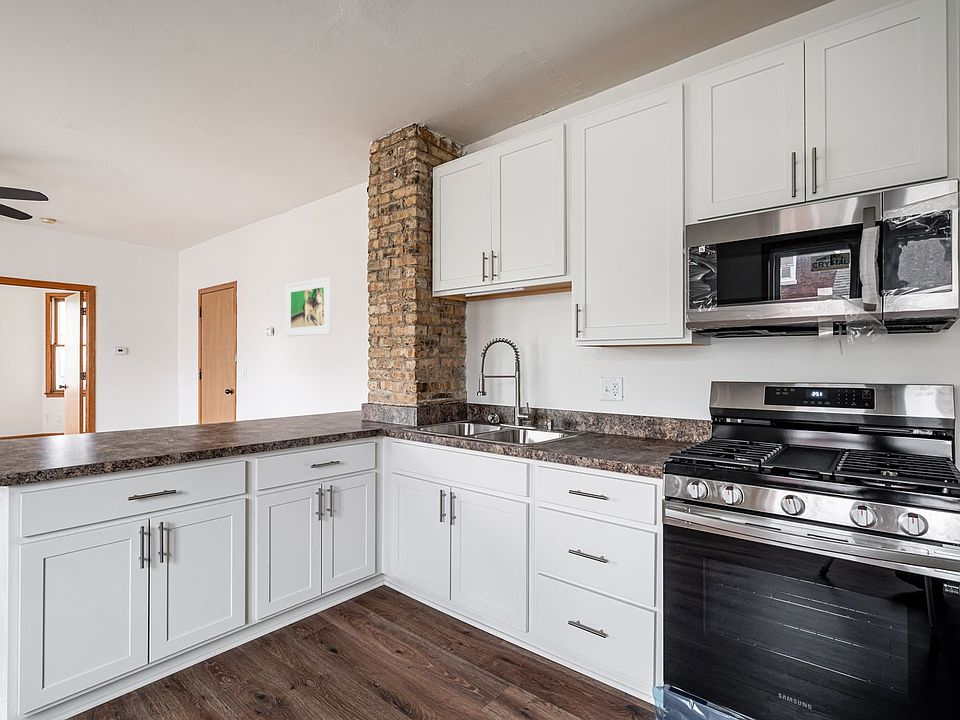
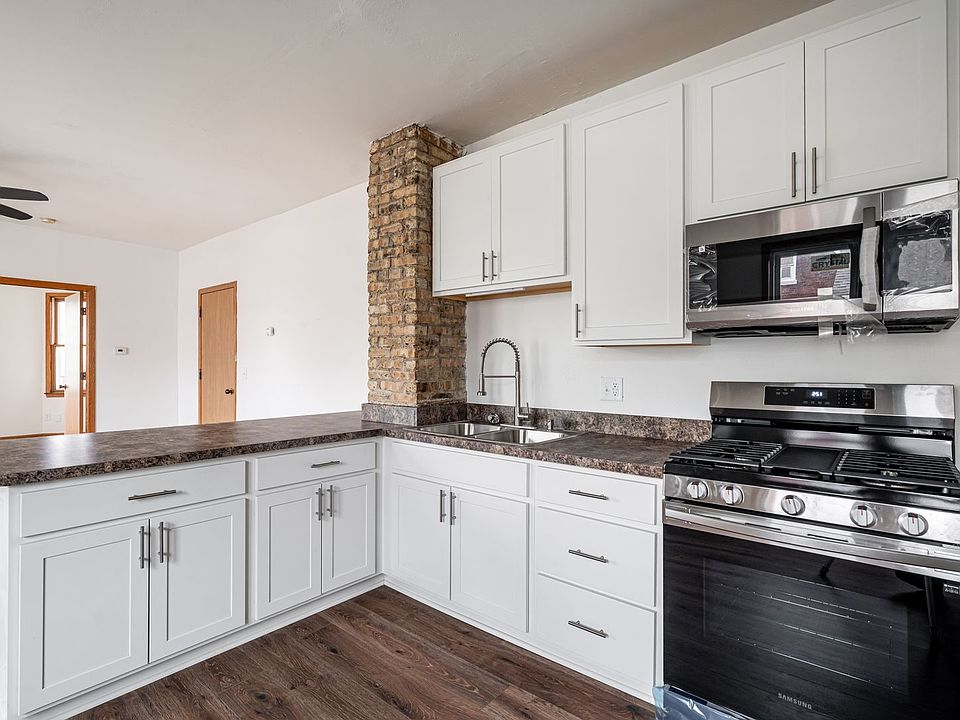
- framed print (307, 308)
